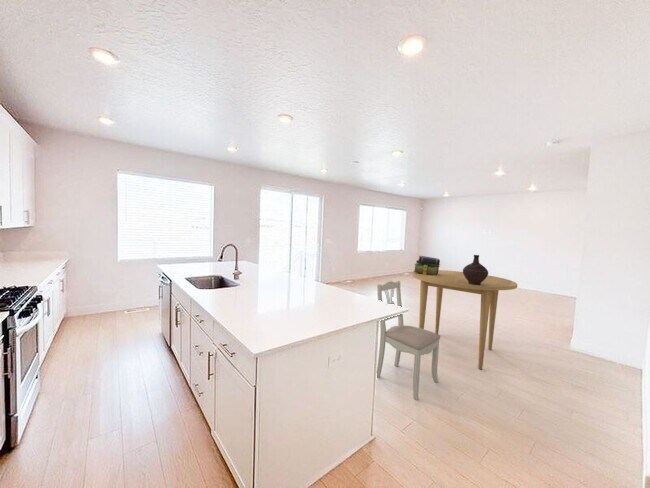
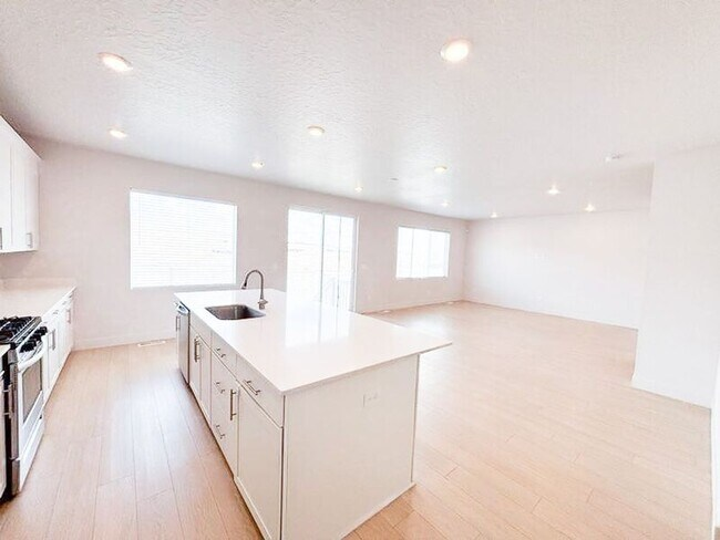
- stack of books (427, 264)
- dining chair (408, 332)
- dining table (440, 311)
- ceramic jug (475, 269)
